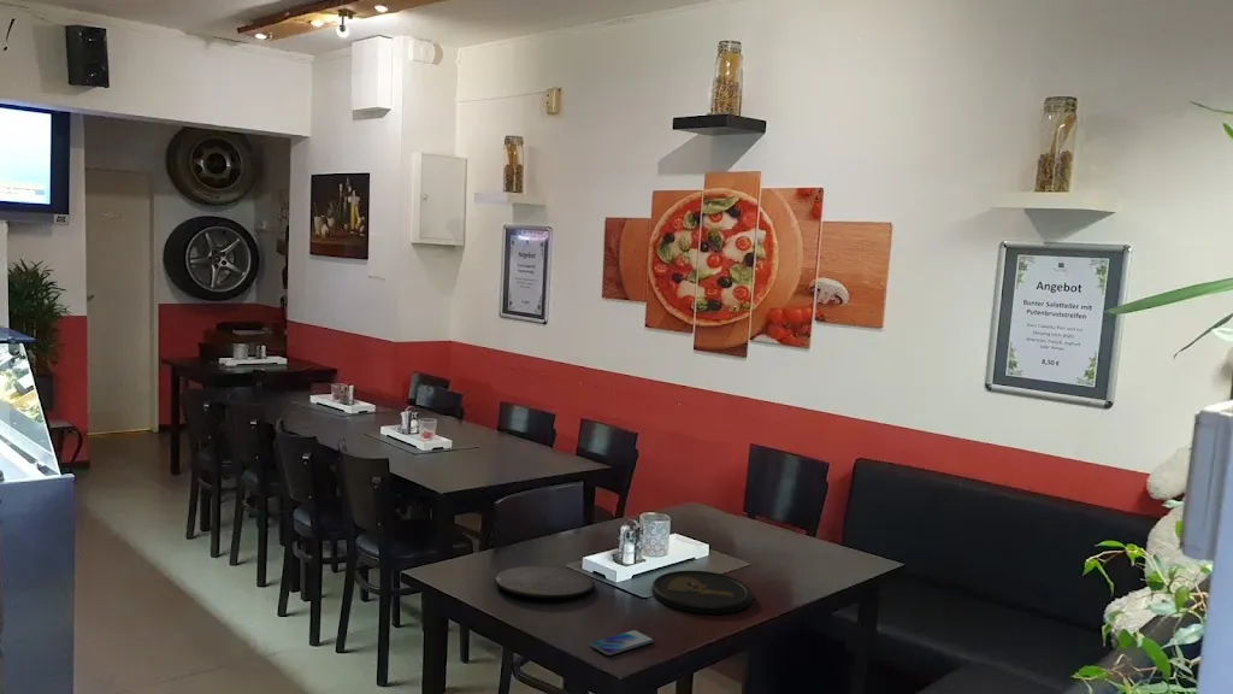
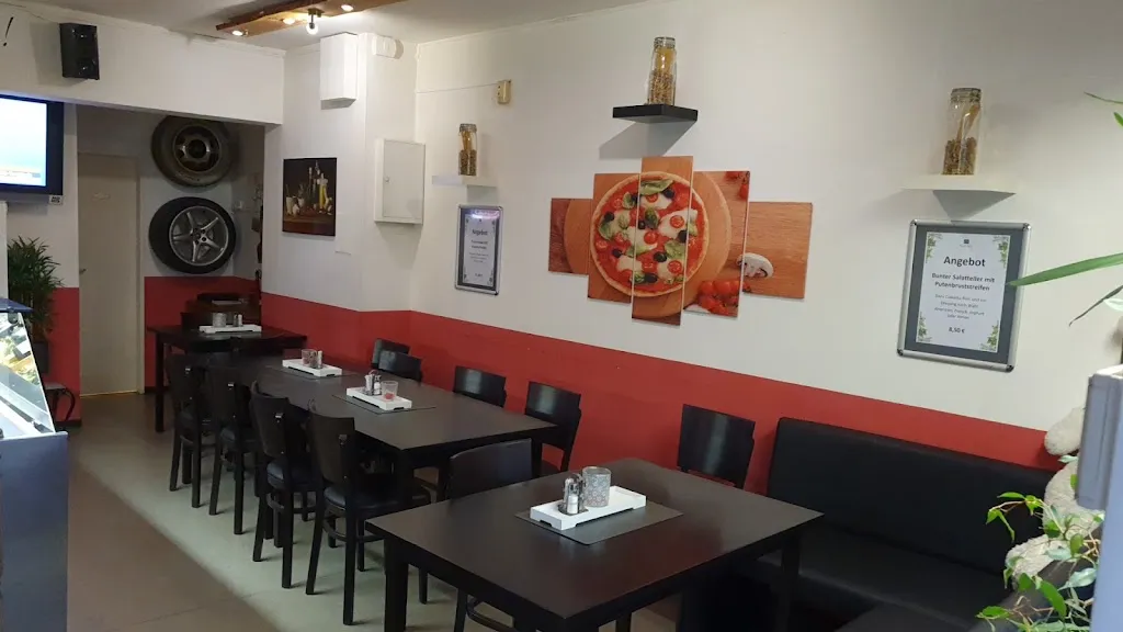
- smartphone (621, 642)
- plate (544, 581)
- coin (701, 590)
